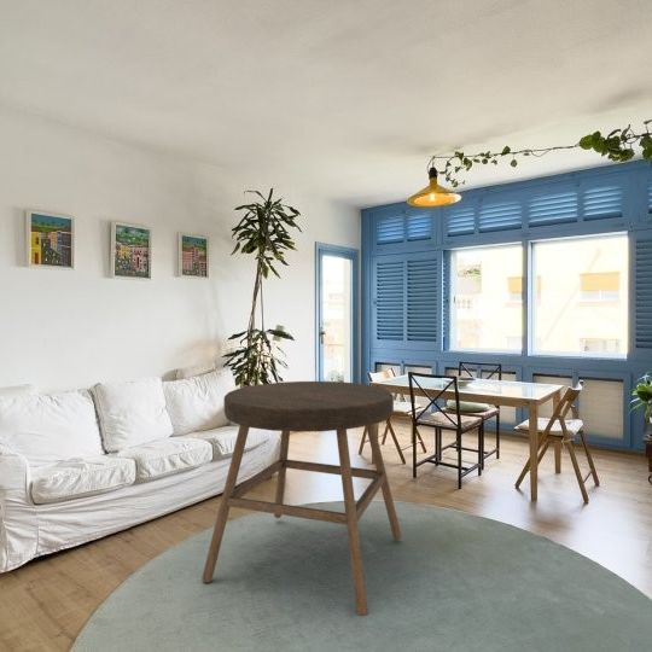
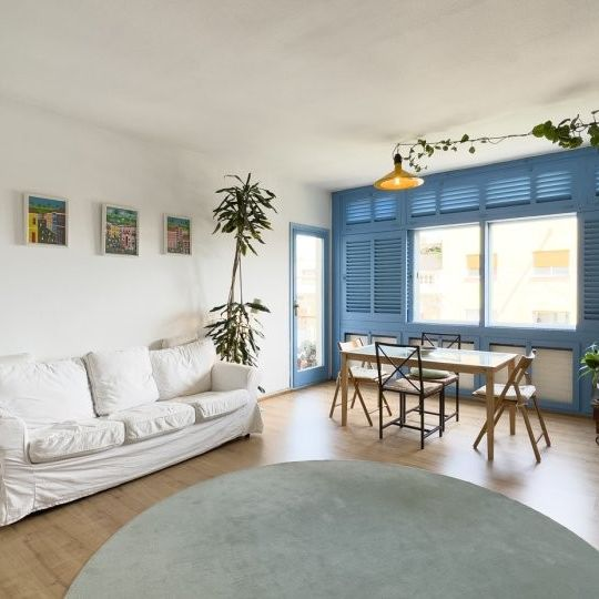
- stool (309, 470)
